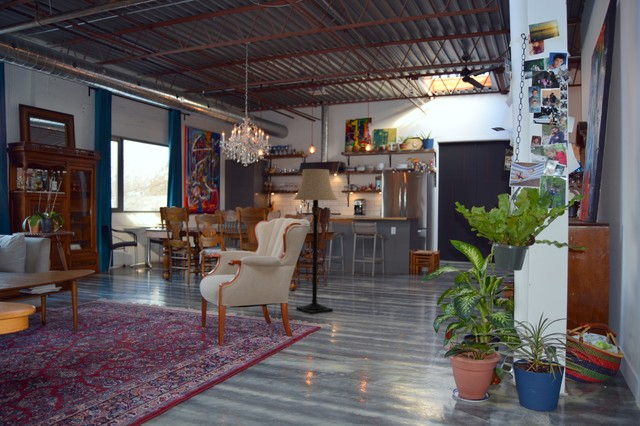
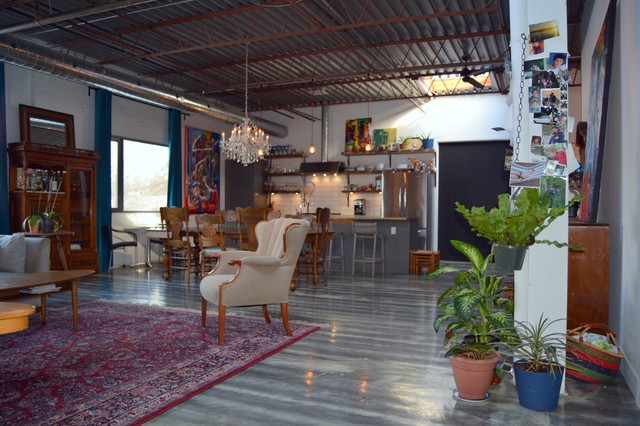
- lamp (315, 240)
